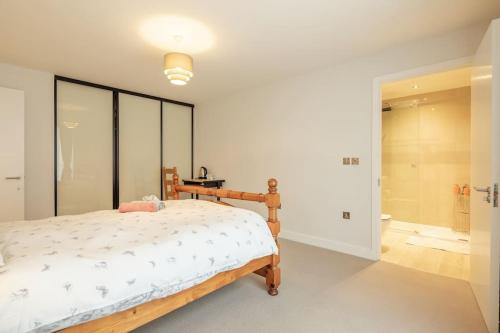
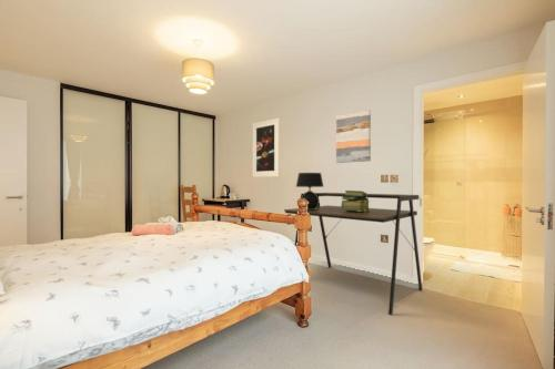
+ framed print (265, 148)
+ desk (335, 225)
+ wall art (352, 137)
+ table lamp (310, 191)
+ stack of books (355, 199)
